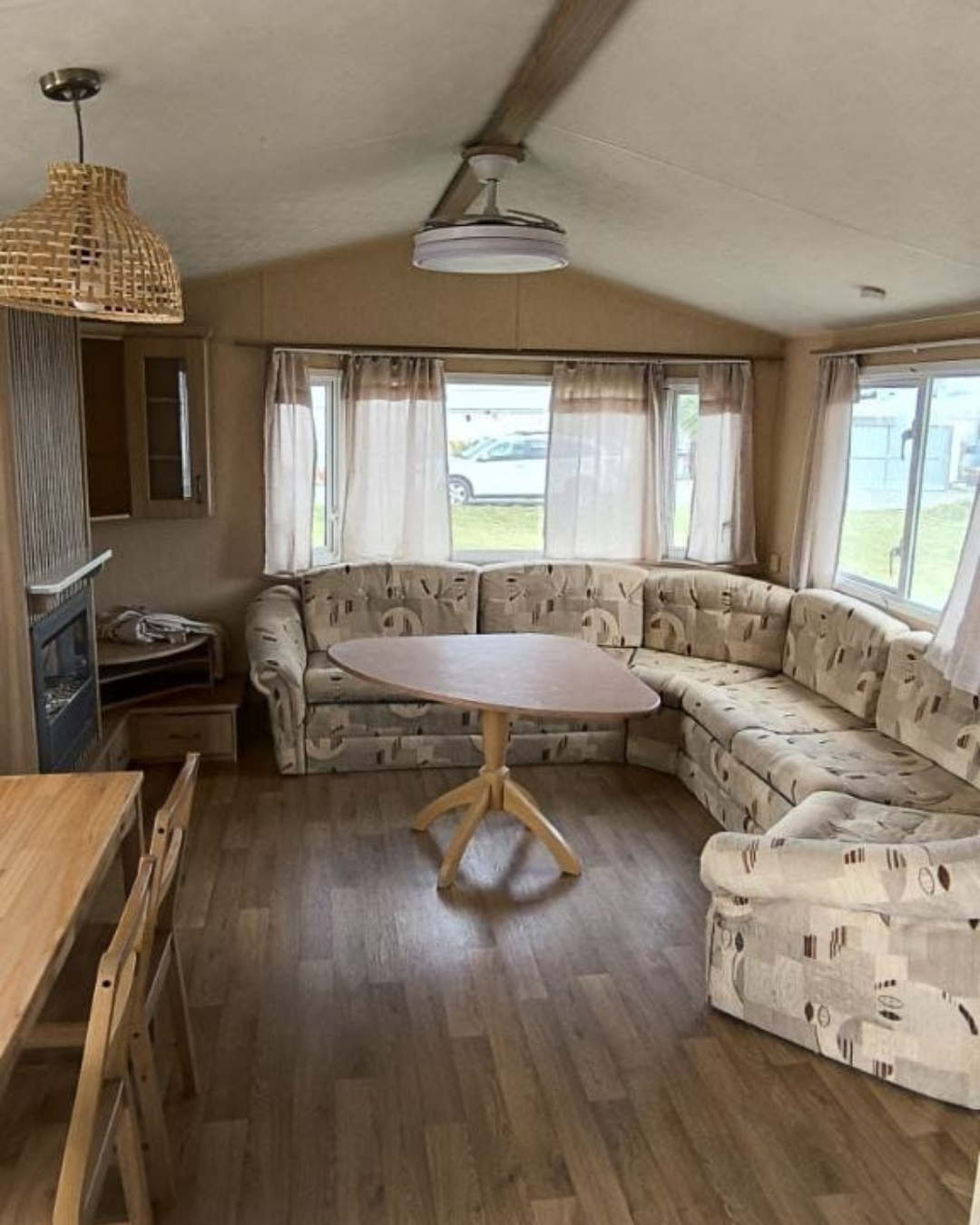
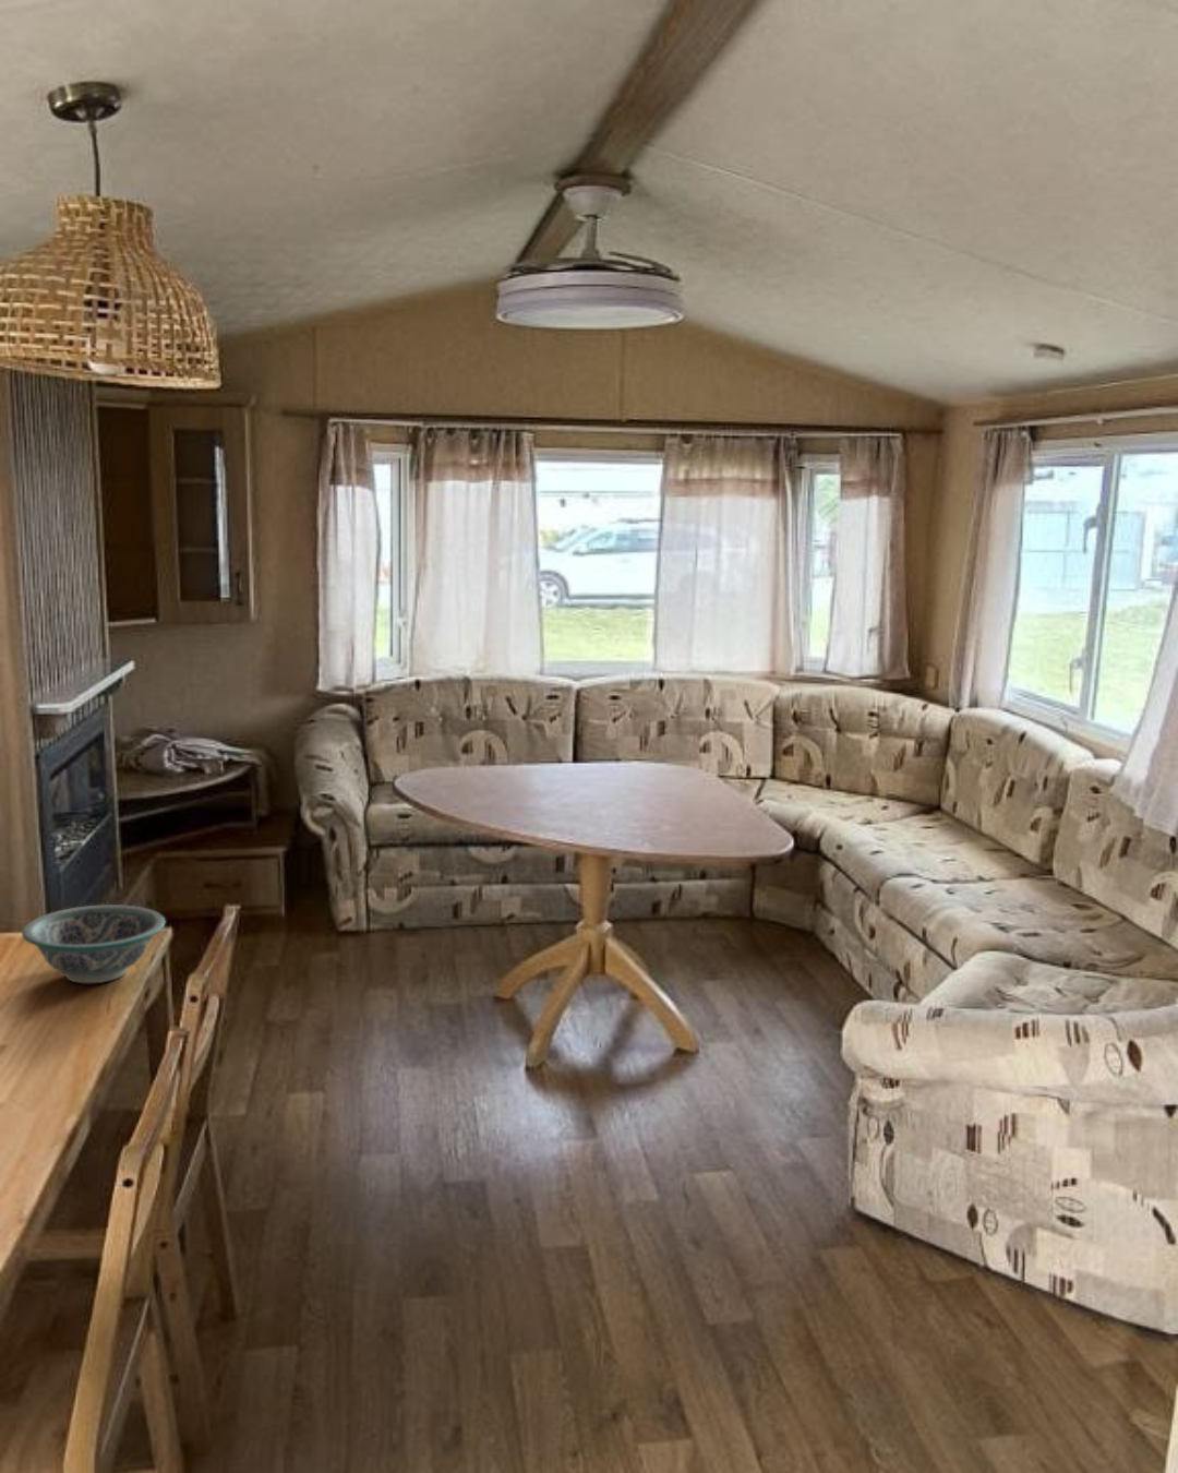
+ bowl (95, 949)
